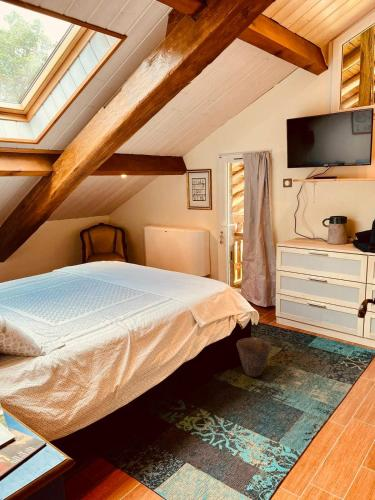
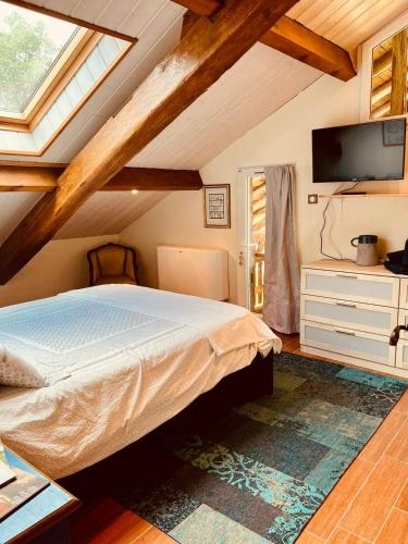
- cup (253, 358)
